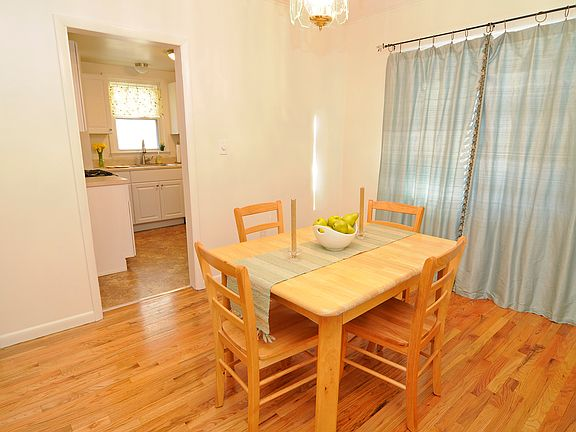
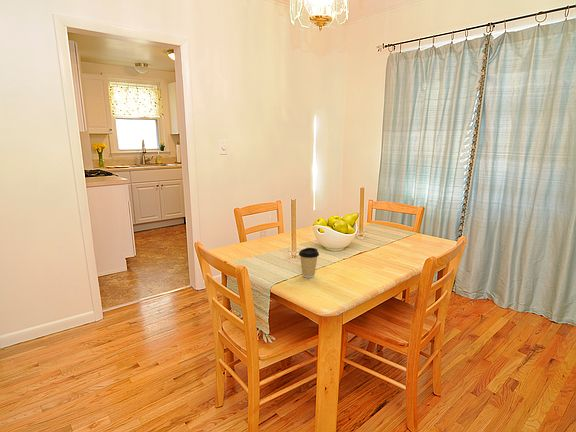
+ coffee cup (308, 262)
